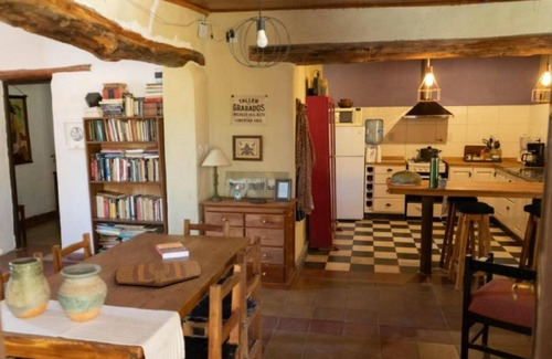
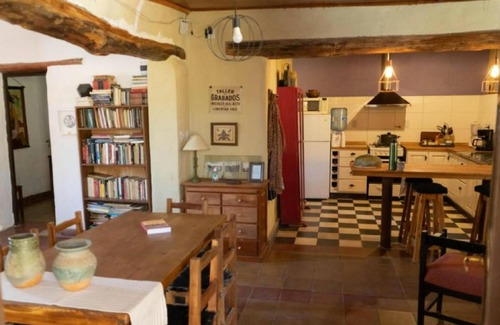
- cutting board (159, 273)
